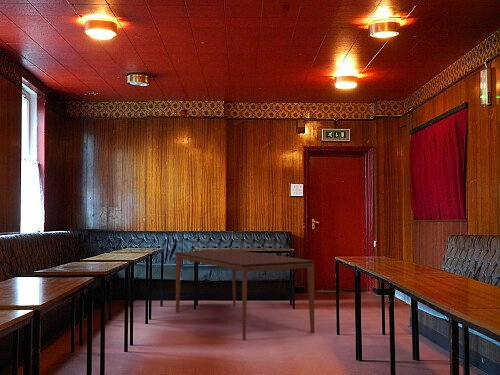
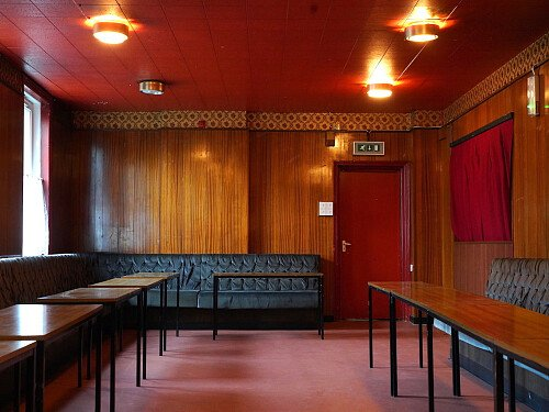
- dining table (234, 288)
